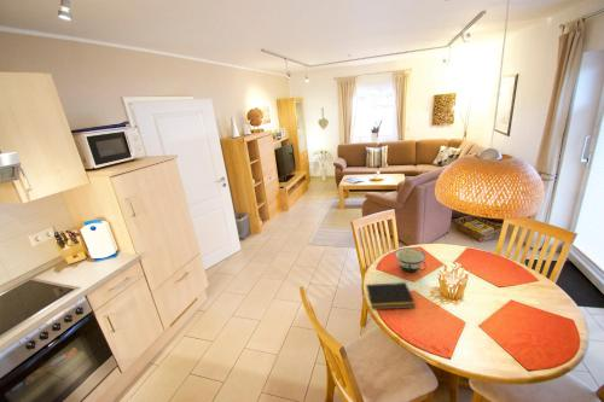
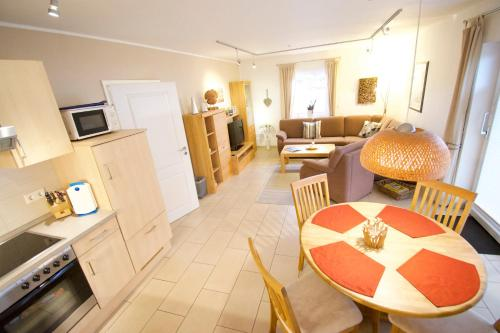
- bowl (410, 261)
- notepad (389, 295)
